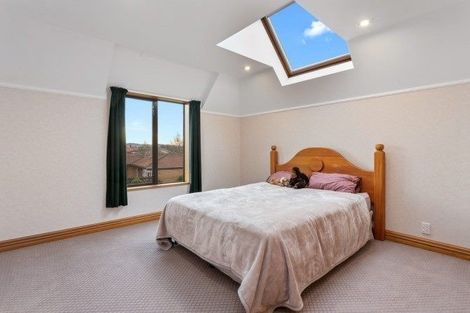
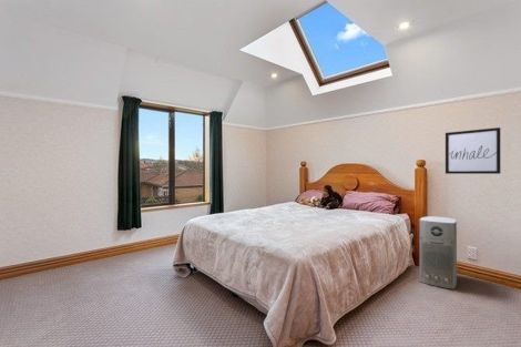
+ wall art (471, 152)
+ air purifier (438, 249)
